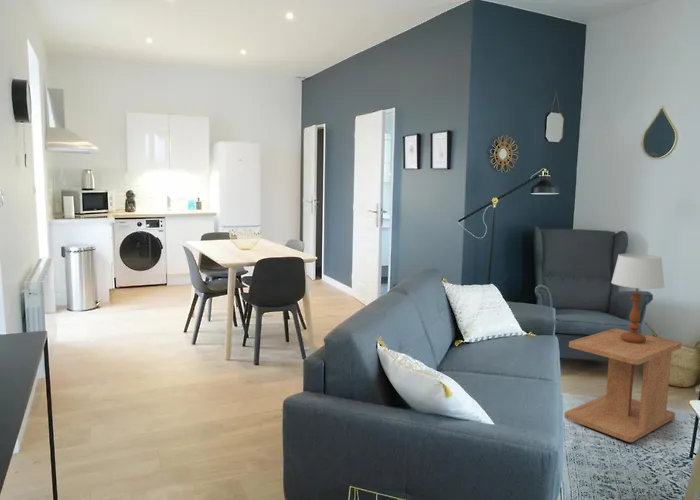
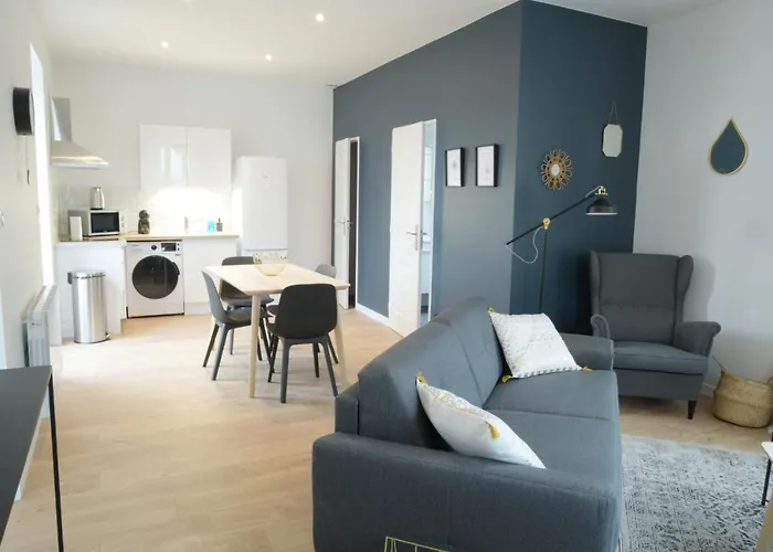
- side table (622, 381)
- table lamp (636, 297)
